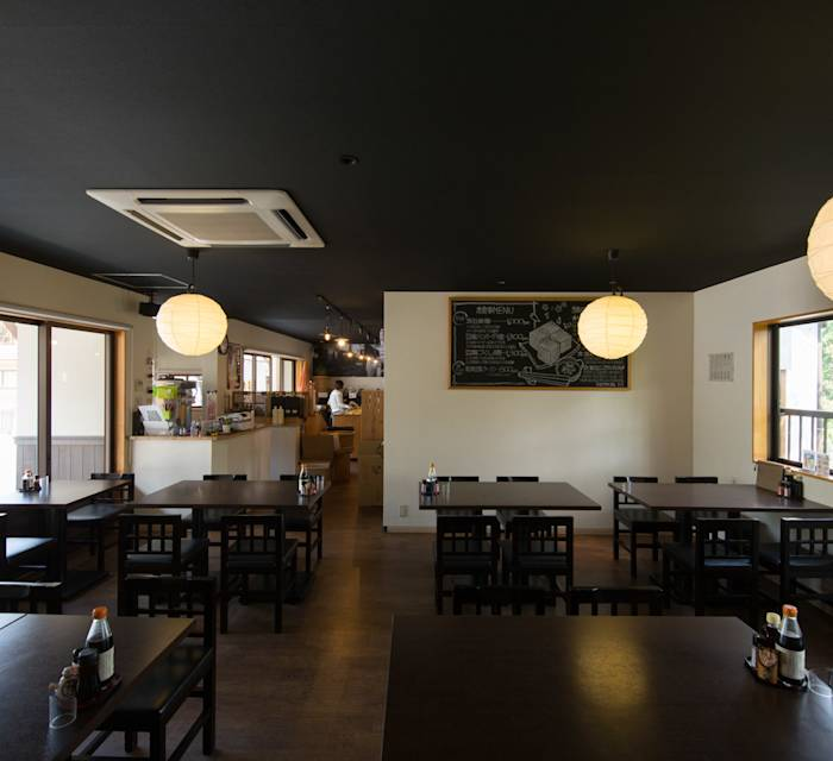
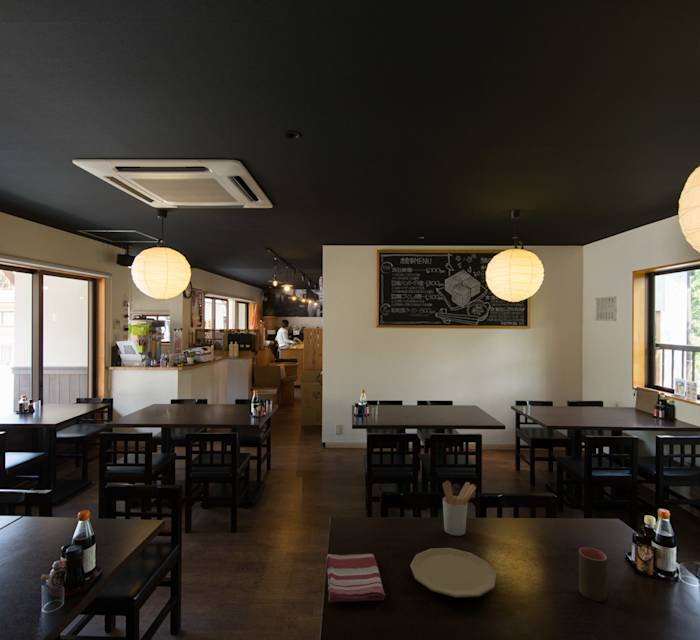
+ utensil holder (459, 506)
+ dish towel (353, 574)
+ cup (592, 573)
+ plate (452, 574)
